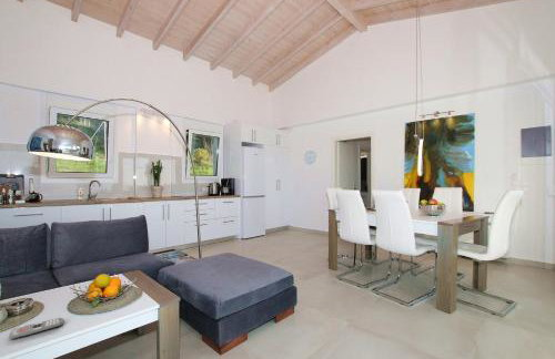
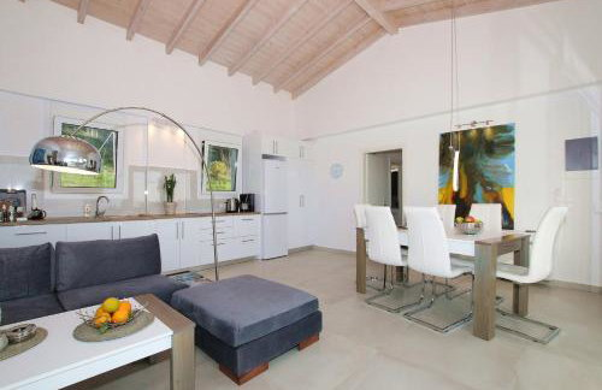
- remote control (38, 327)
